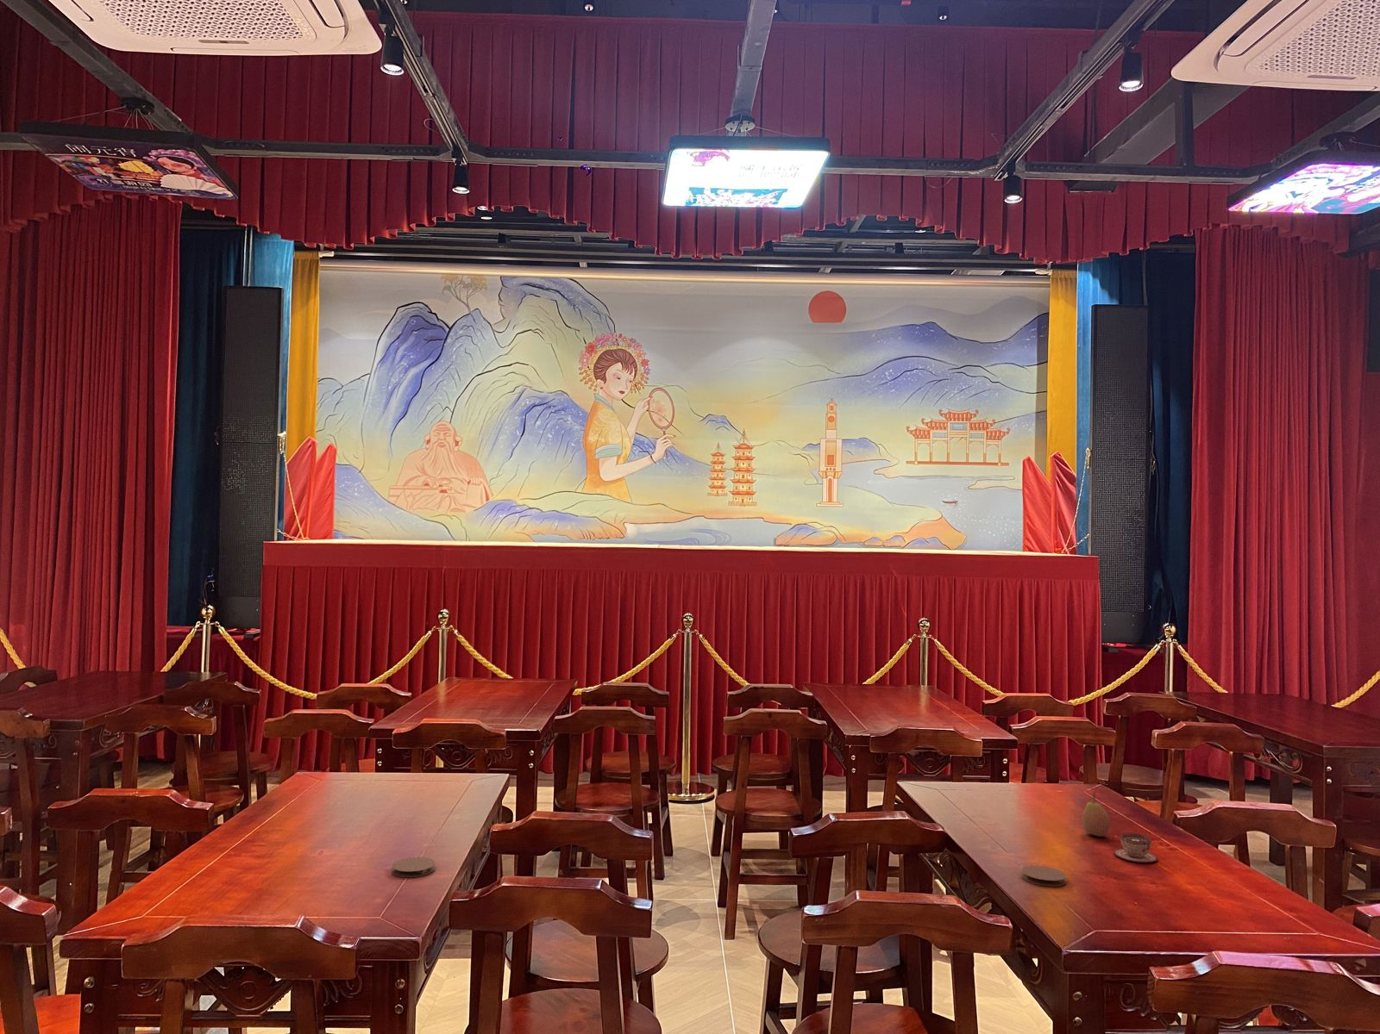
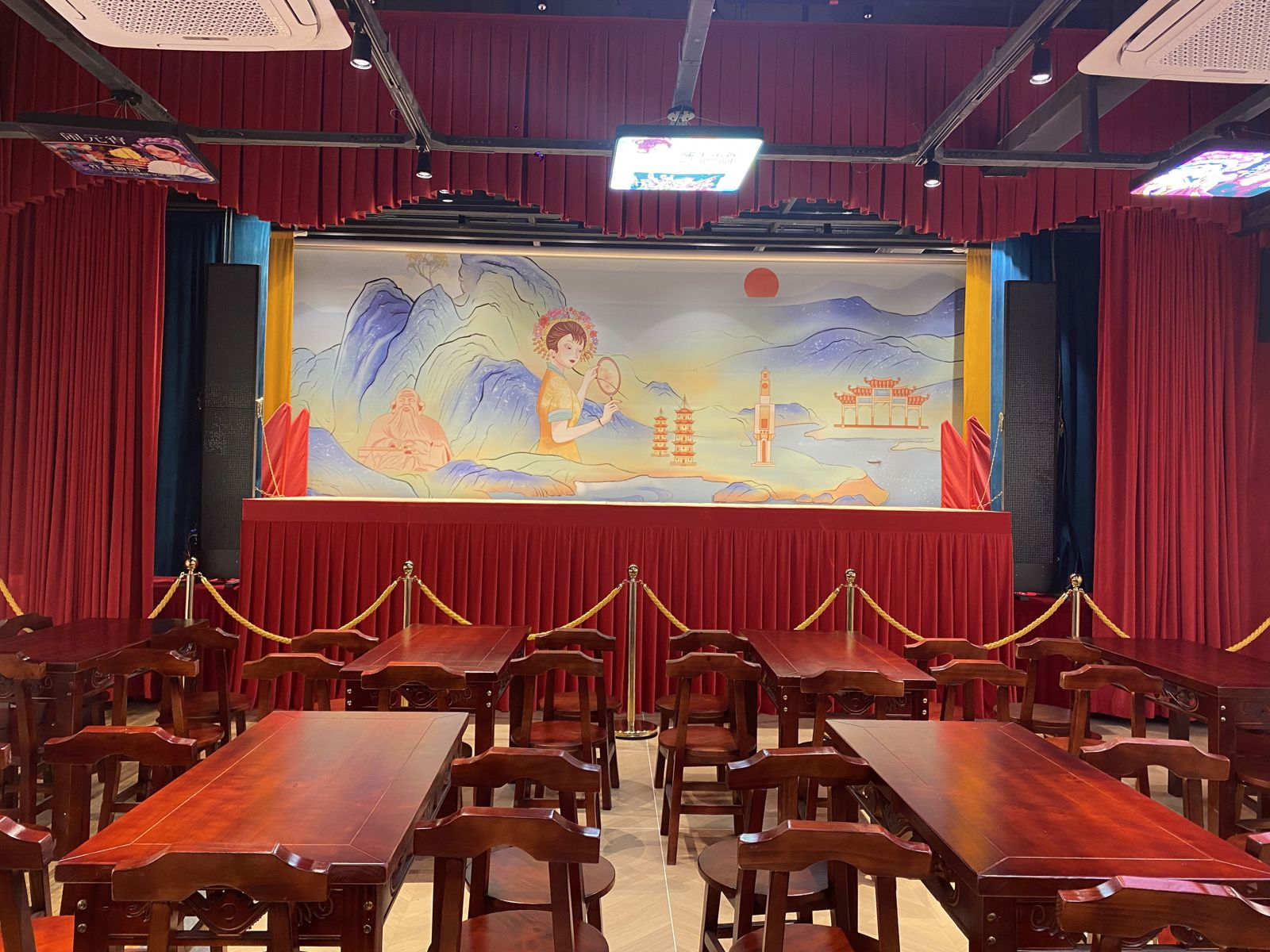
- teacup (1136, 847)
- coaster (1043, 875)
- fruit (1095, 814)
- coaster (413, 867)
